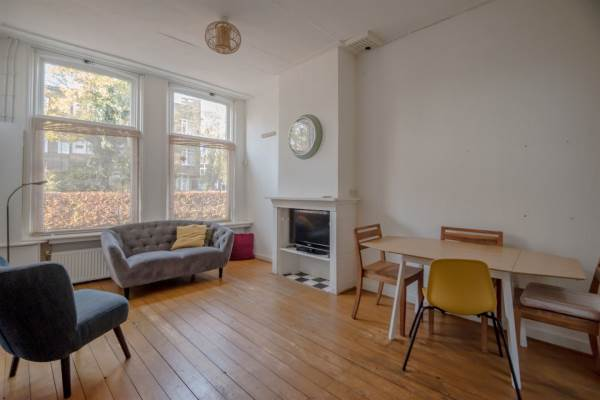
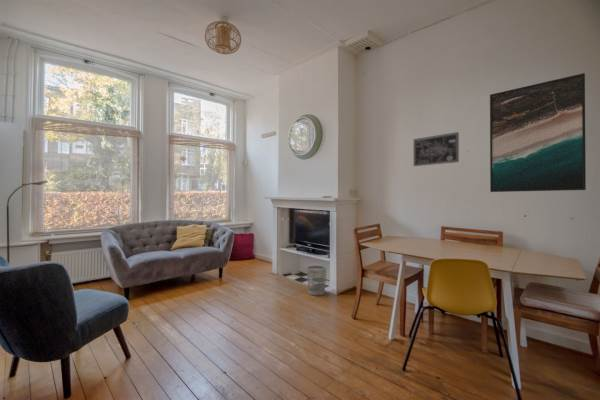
+ wall art (434, 150)
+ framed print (533, 137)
+ wastebasket (316, 279)
